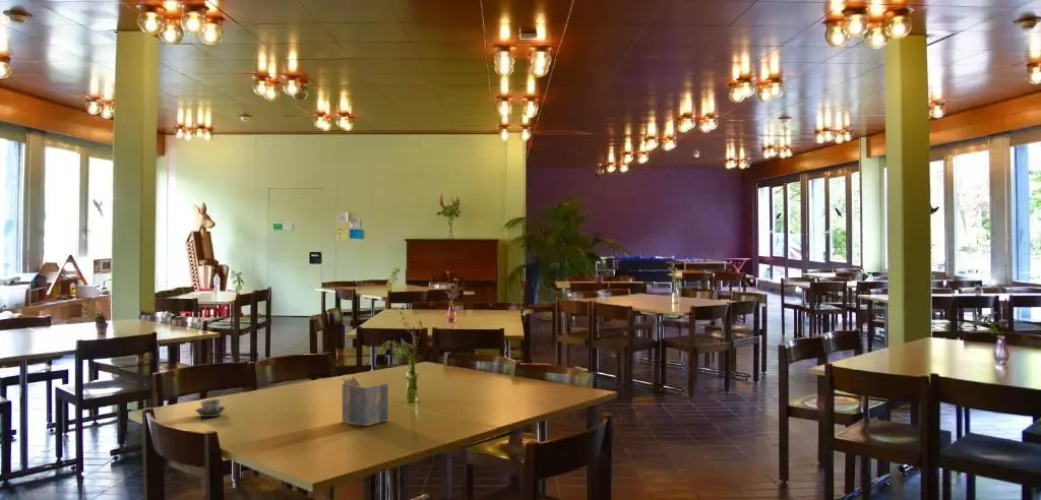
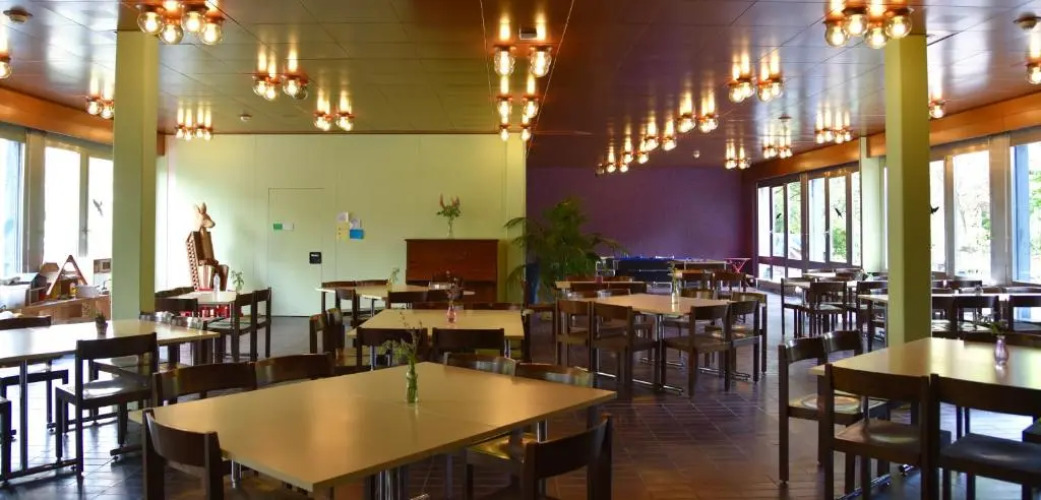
- cup (210, 408)
- napkin holder (364, 399)
